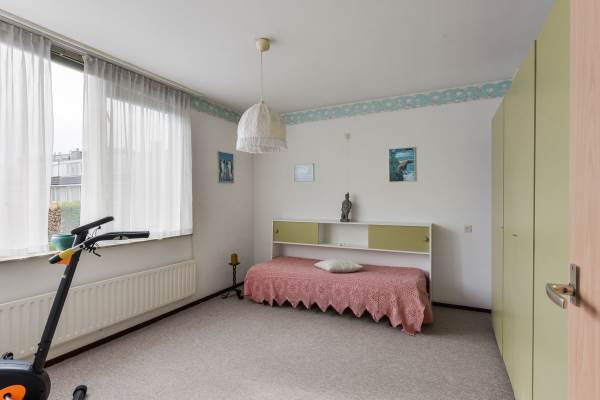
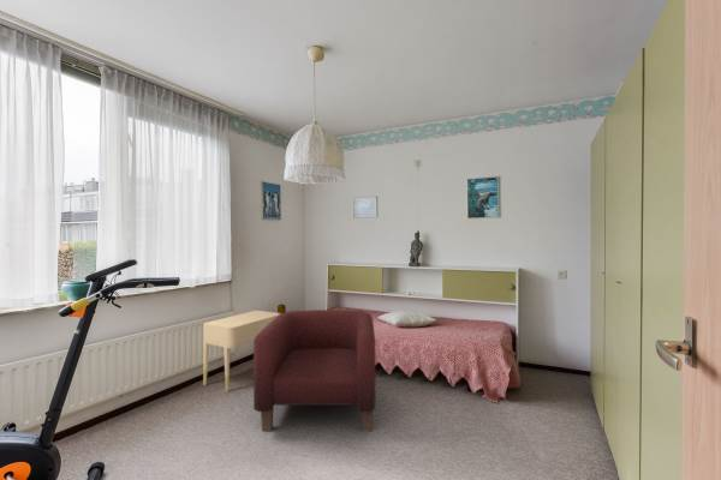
+ nightstand (245, 343)
+ armchair (321, 364)
